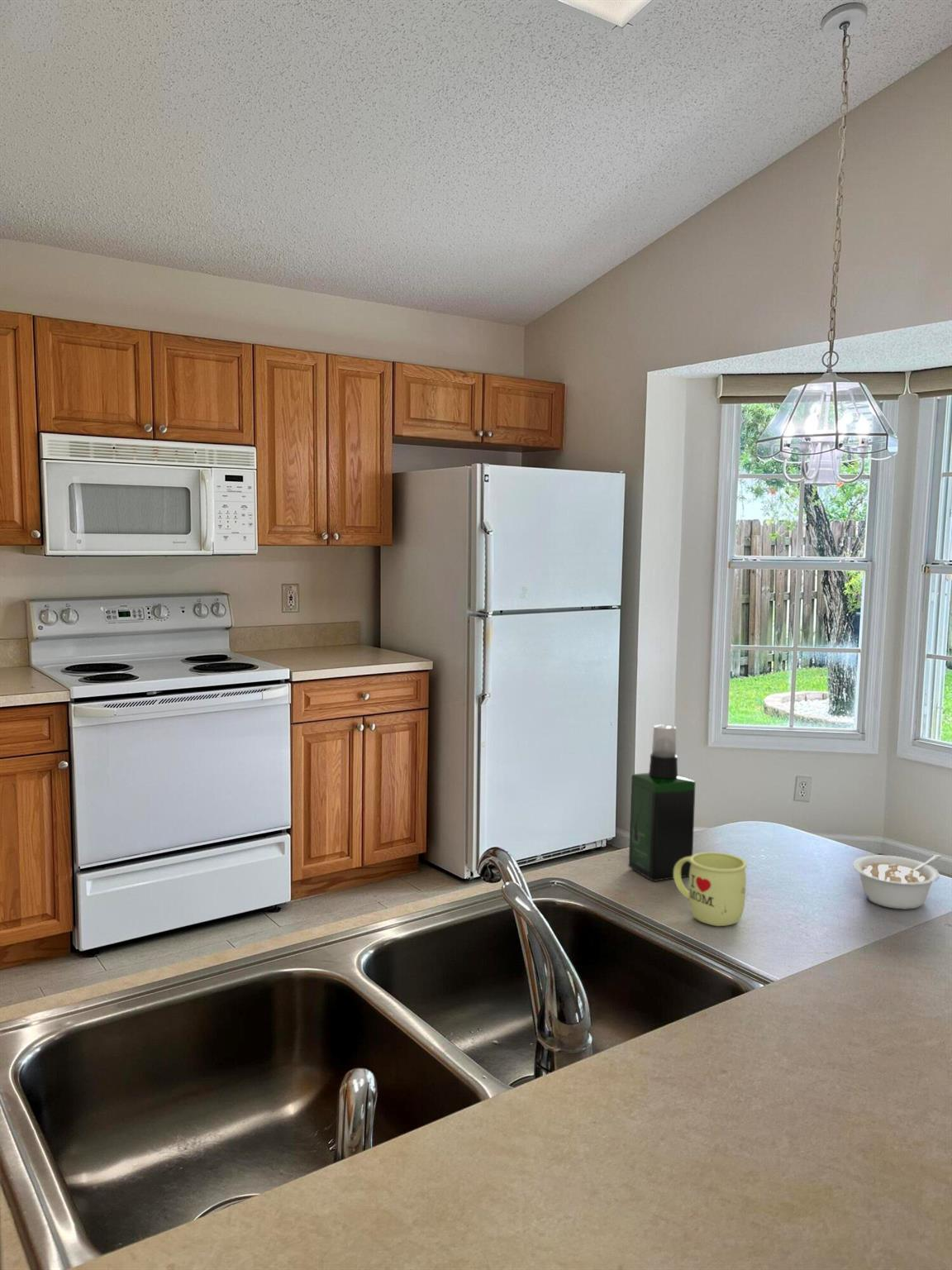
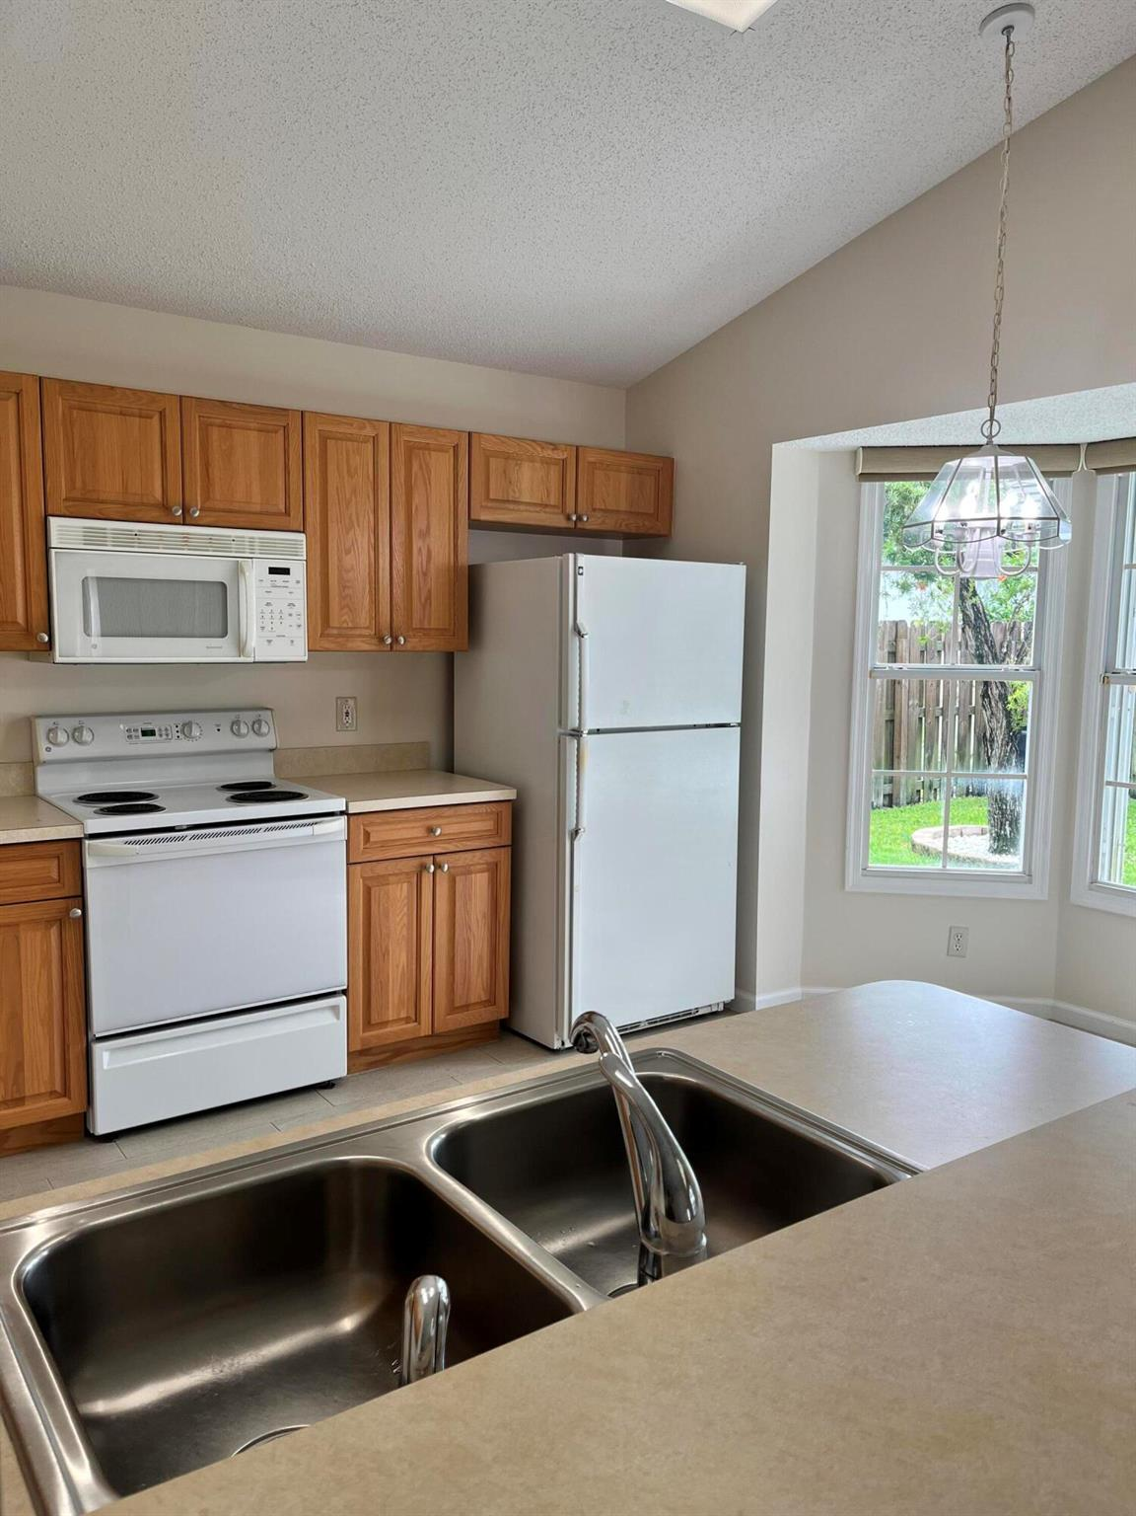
- legume (895, 879)
- mug (705, 886)
- spray bottle (662, 800)
